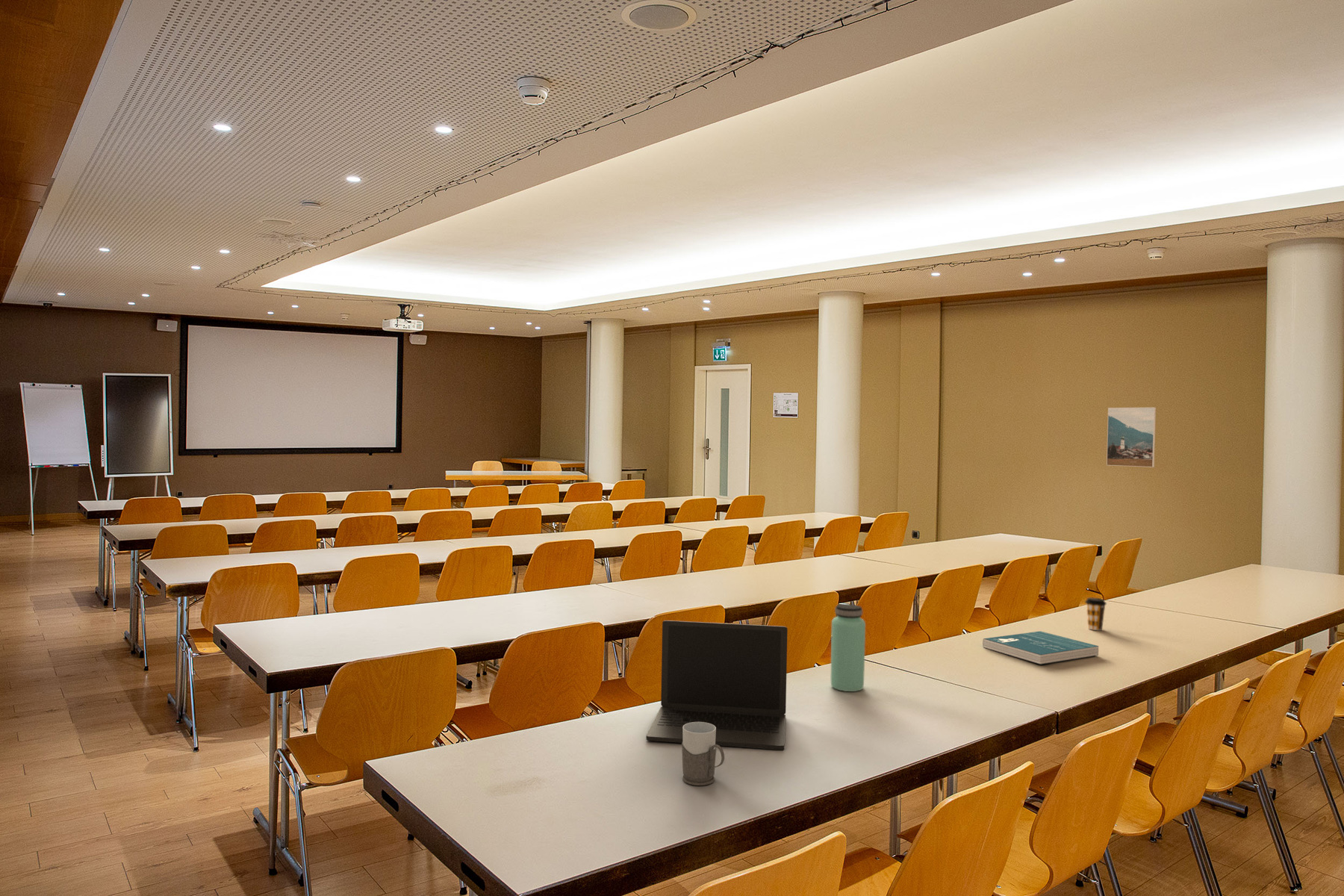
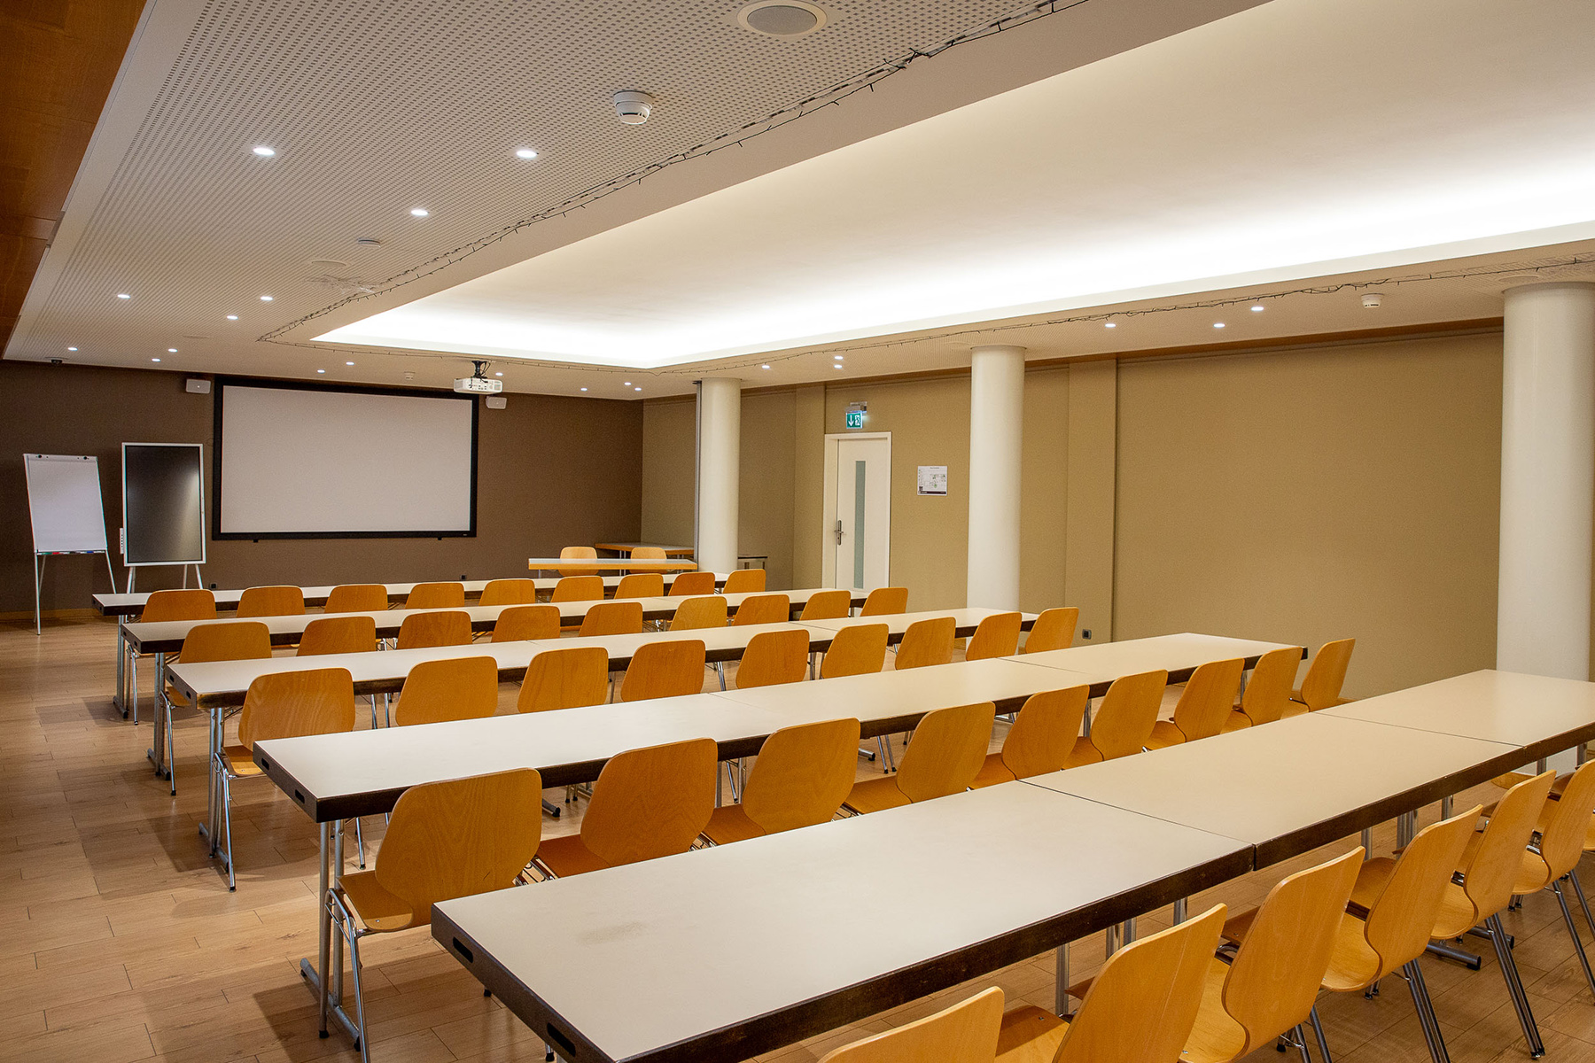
- laptop (719, 681)
- mug (705, 756)
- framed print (1130, 437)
- bottle (847, 647)
- book (1039, 647)
- coffee cup (1095, 614)
